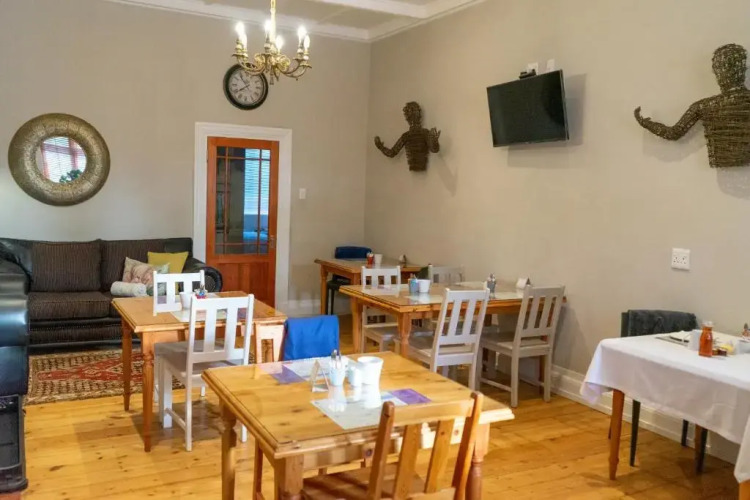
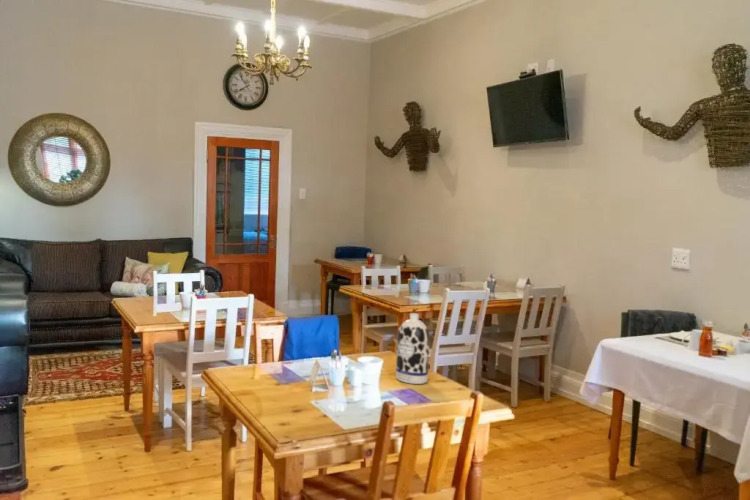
+ body wash bottle (412, 347)
